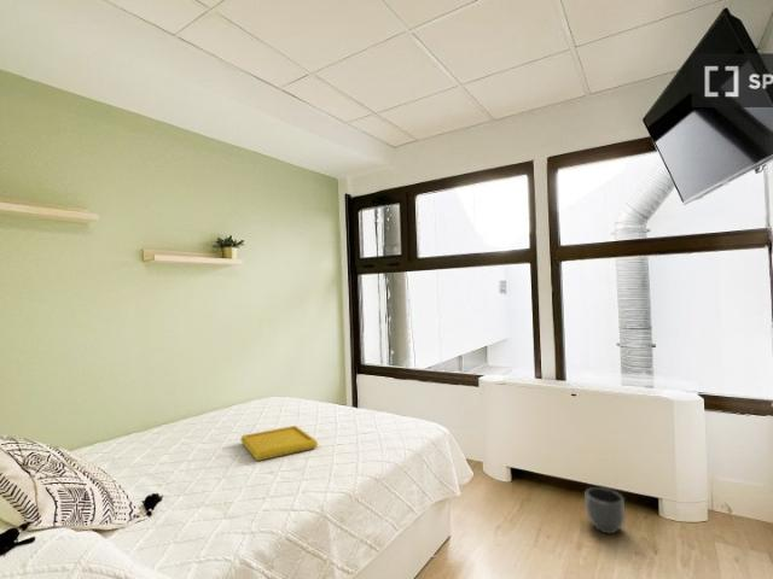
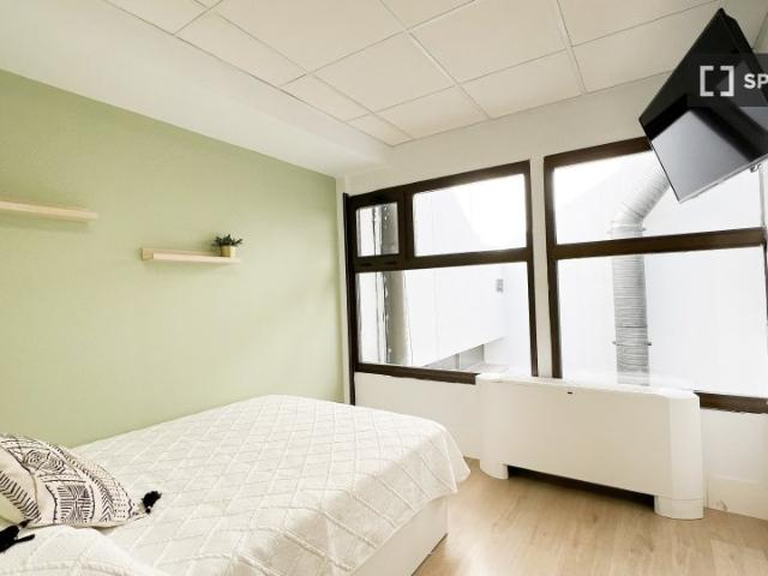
- planter (604, 511)
- serving tray (278, 441)
